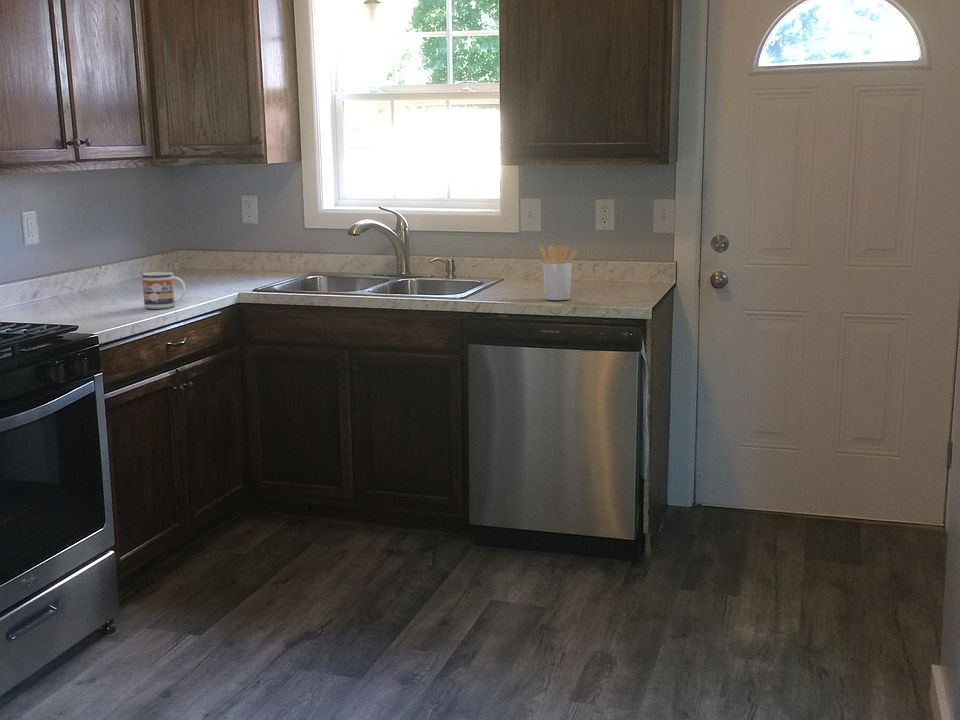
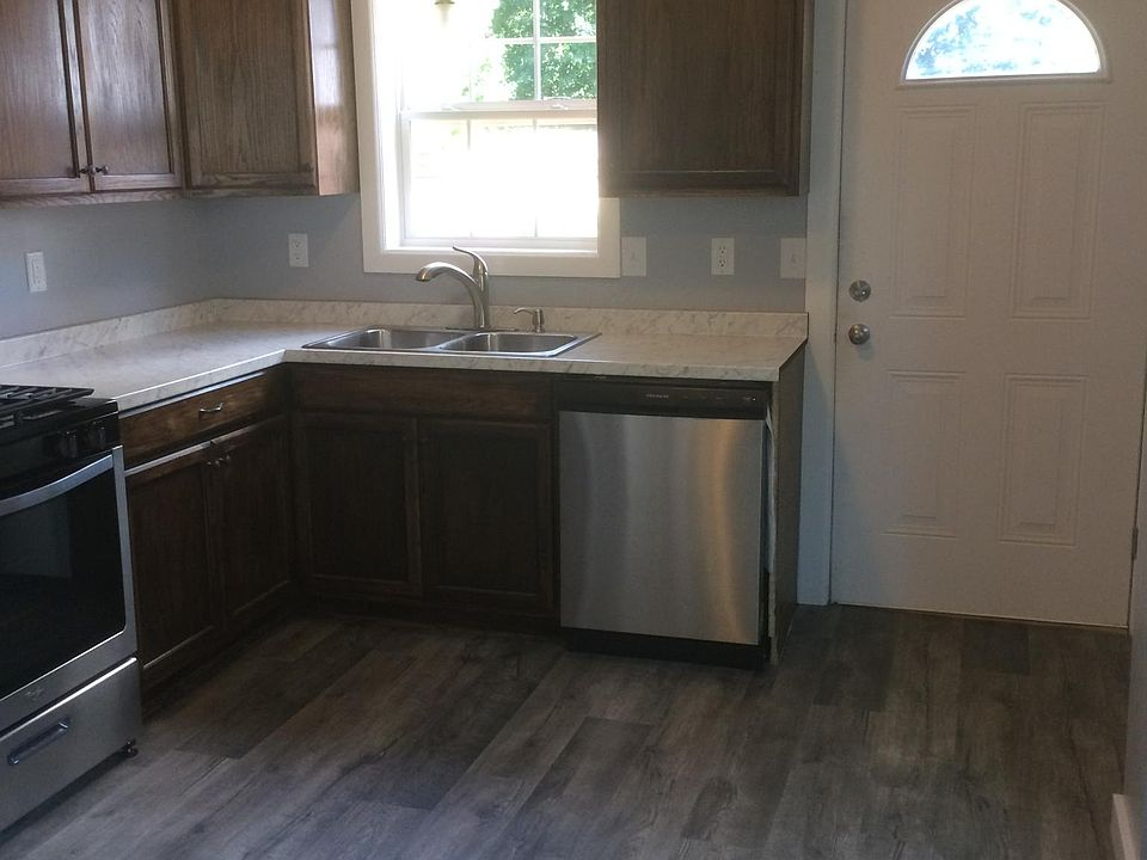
- mug (162, 290)
- utensil holder (557, 271)
